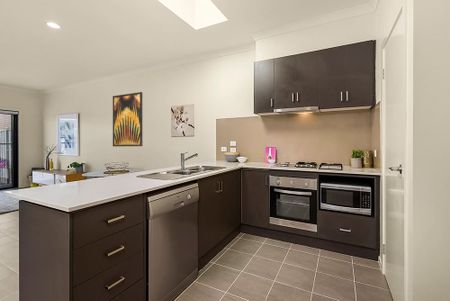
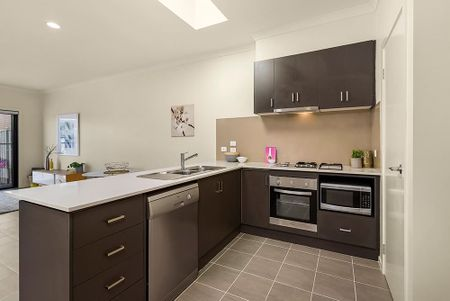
- wall art (127, 120)
